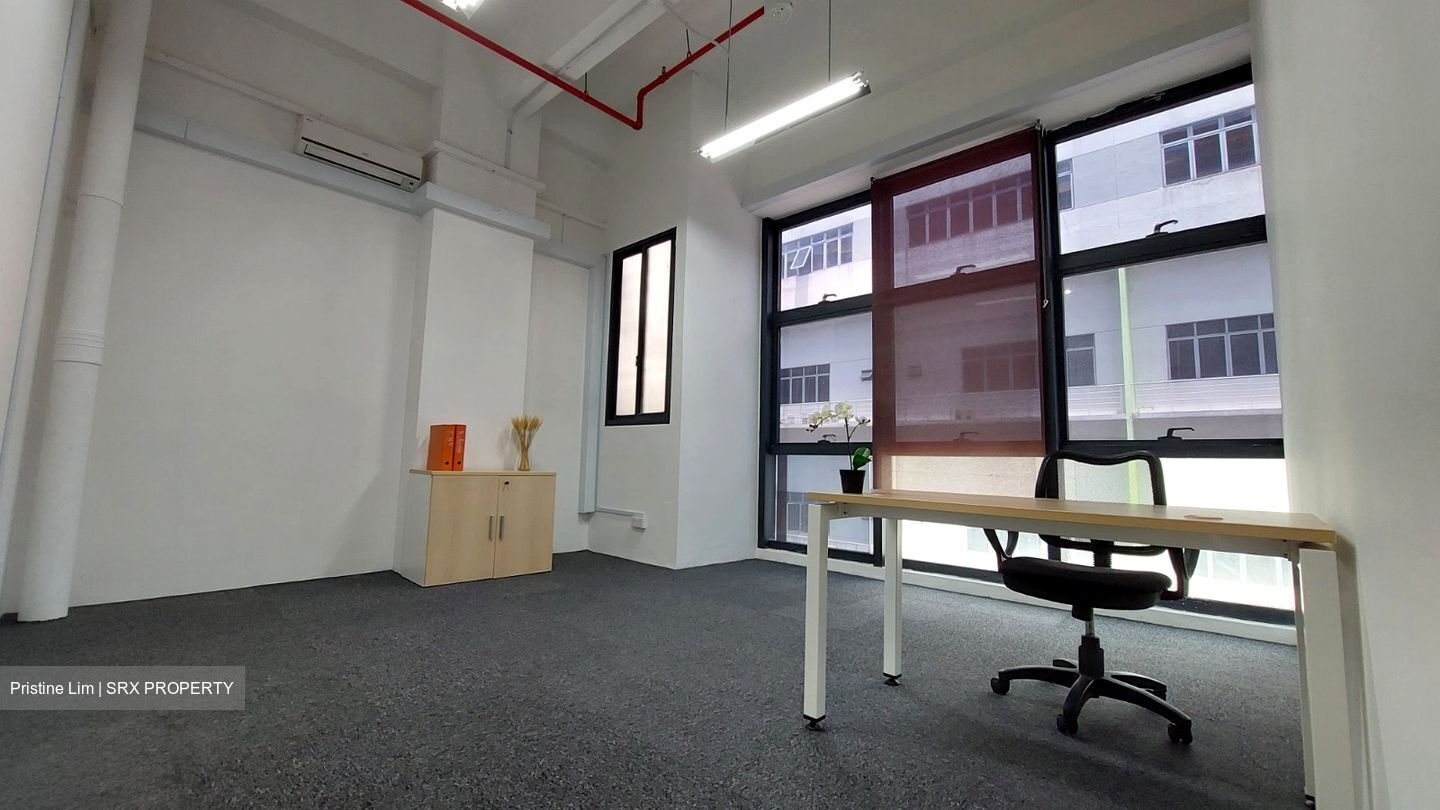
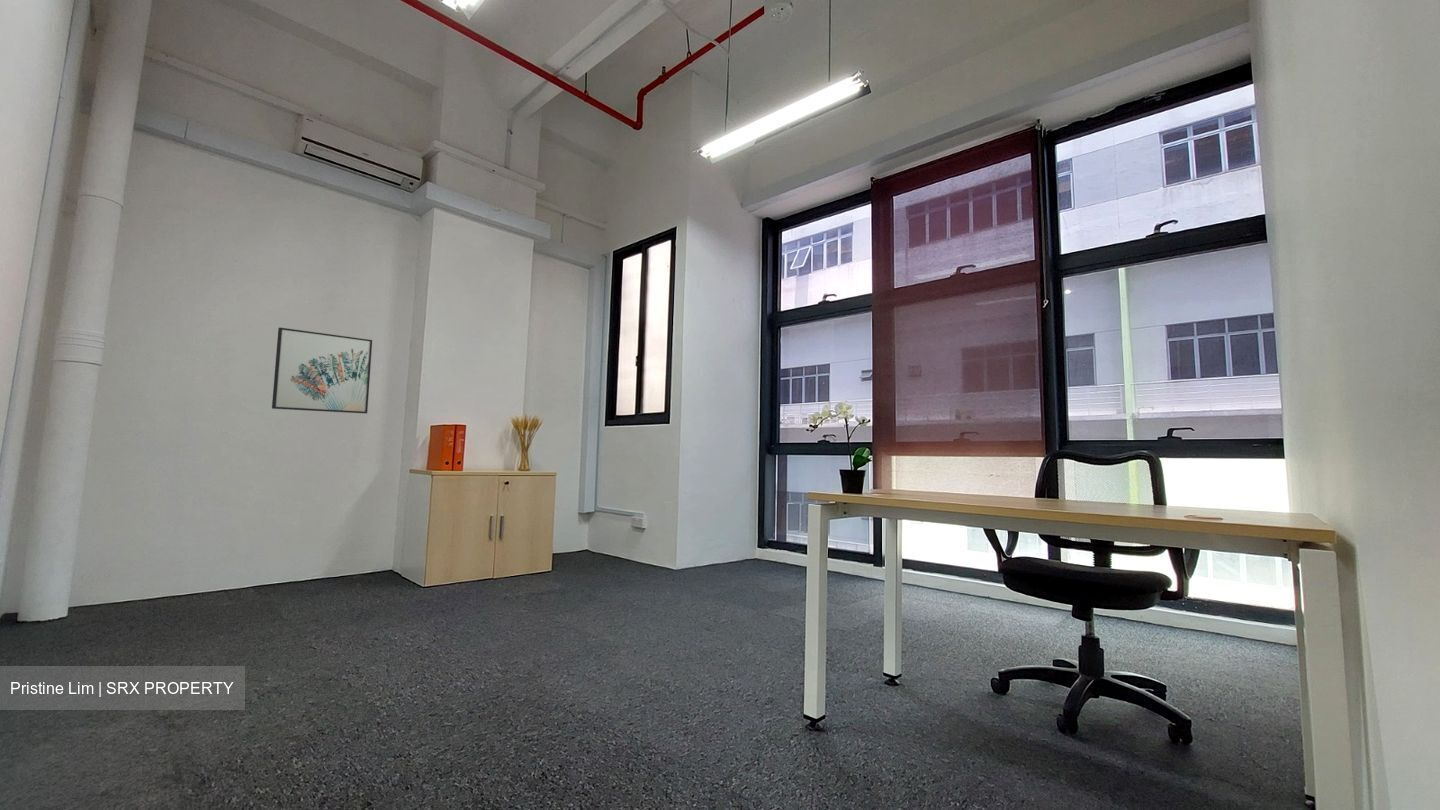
+ wall art (324, 372)
